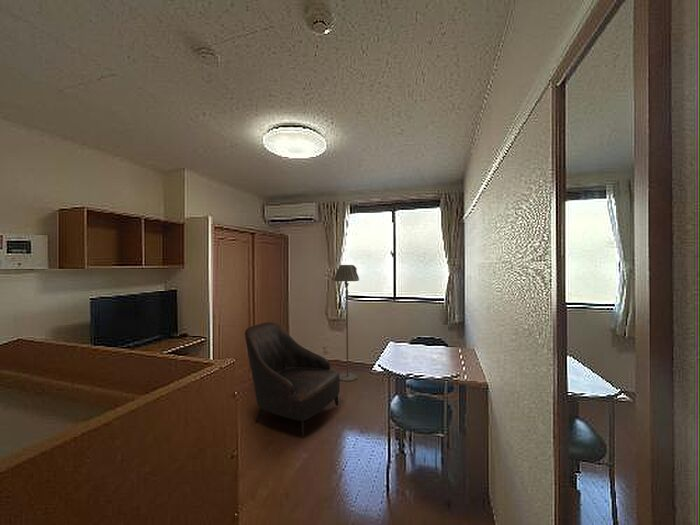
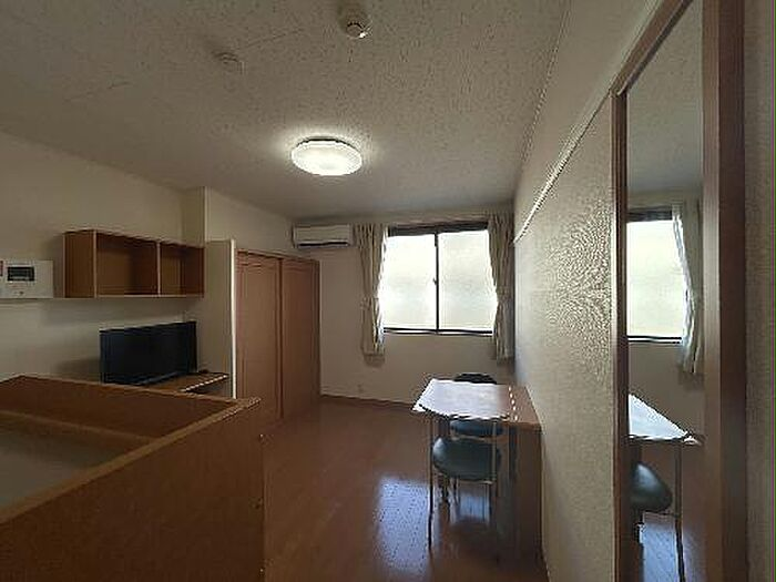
- floor lamp (347, 321)
- armchair (291, 370)
